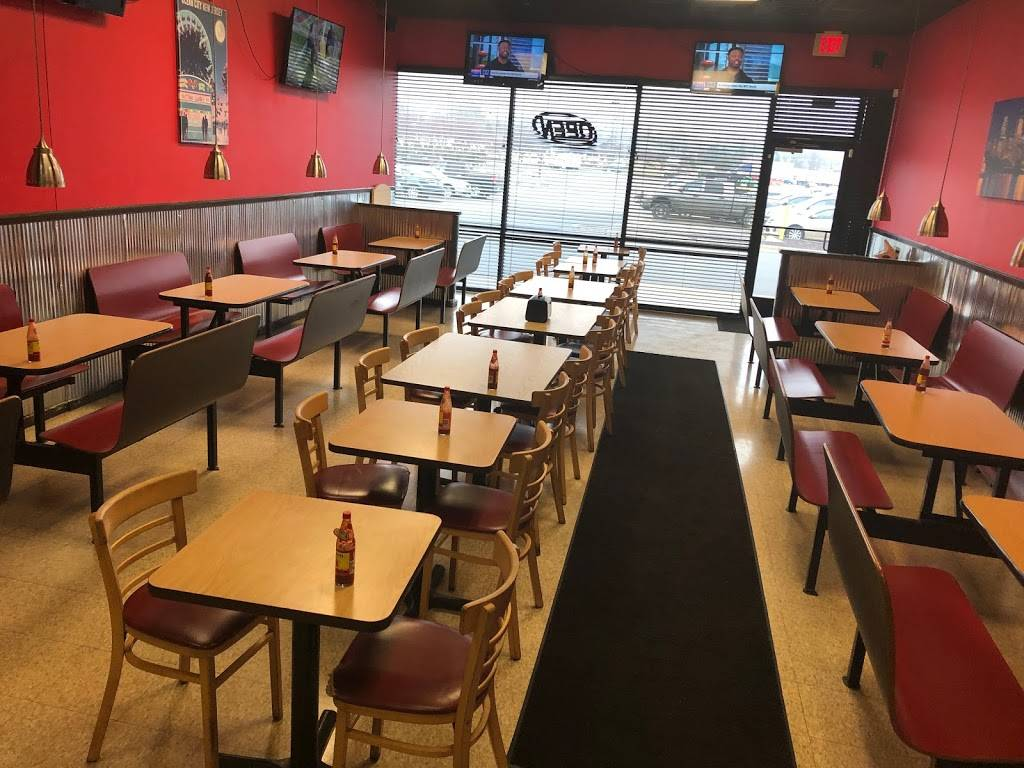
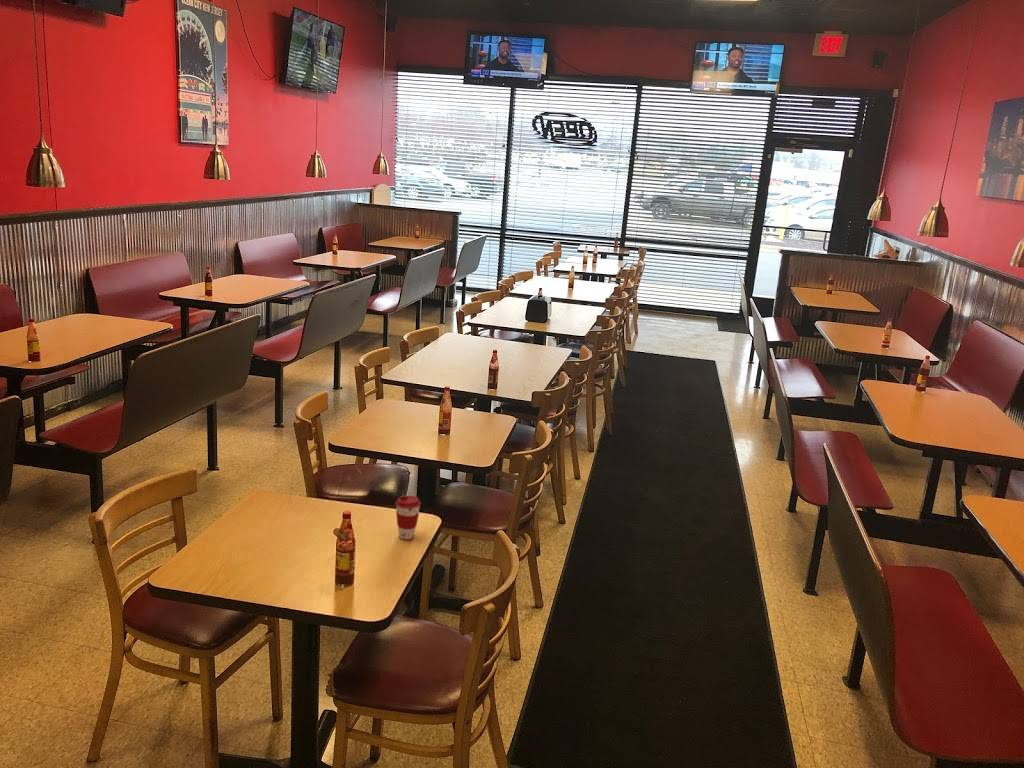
+ coffee cup (407, 517)
